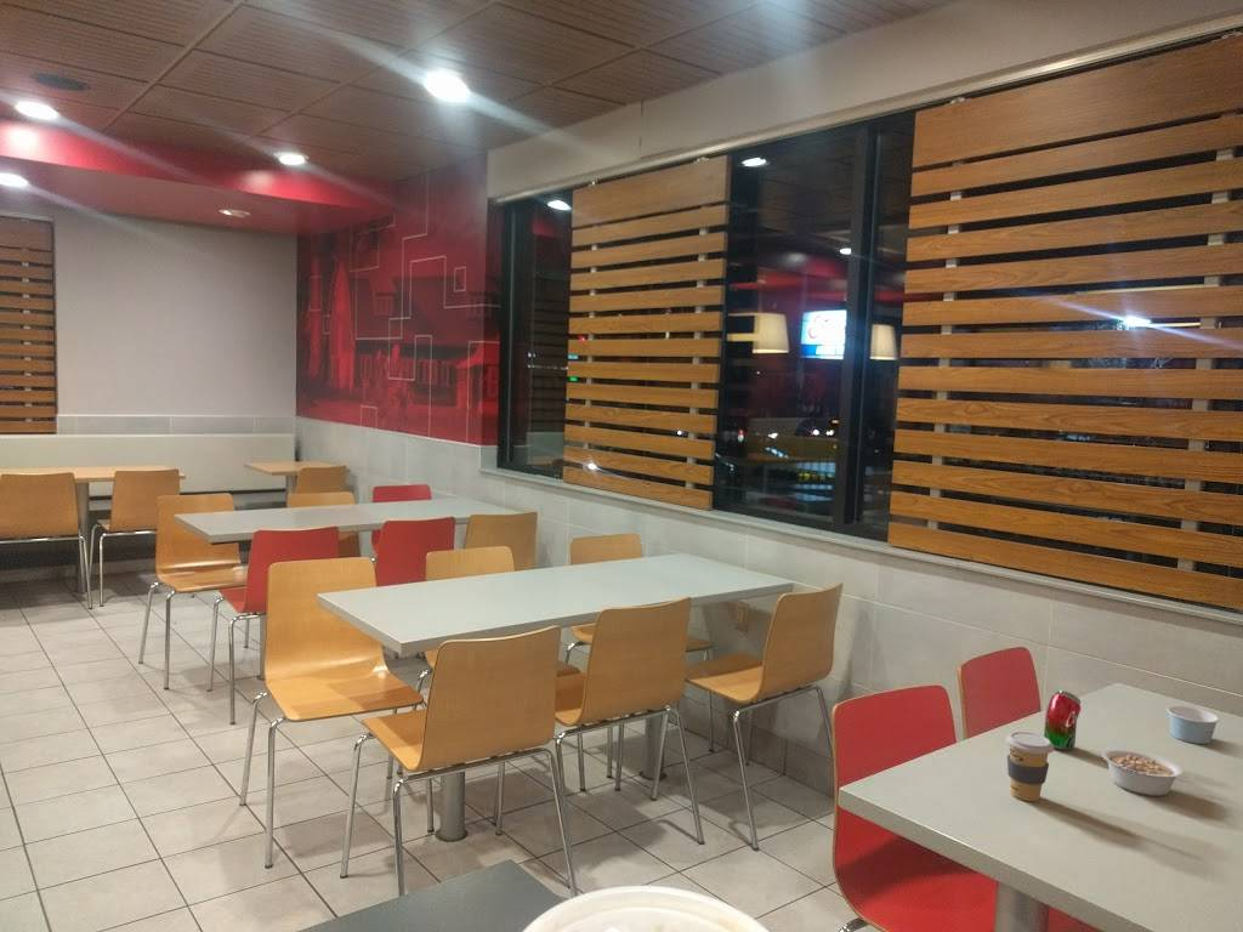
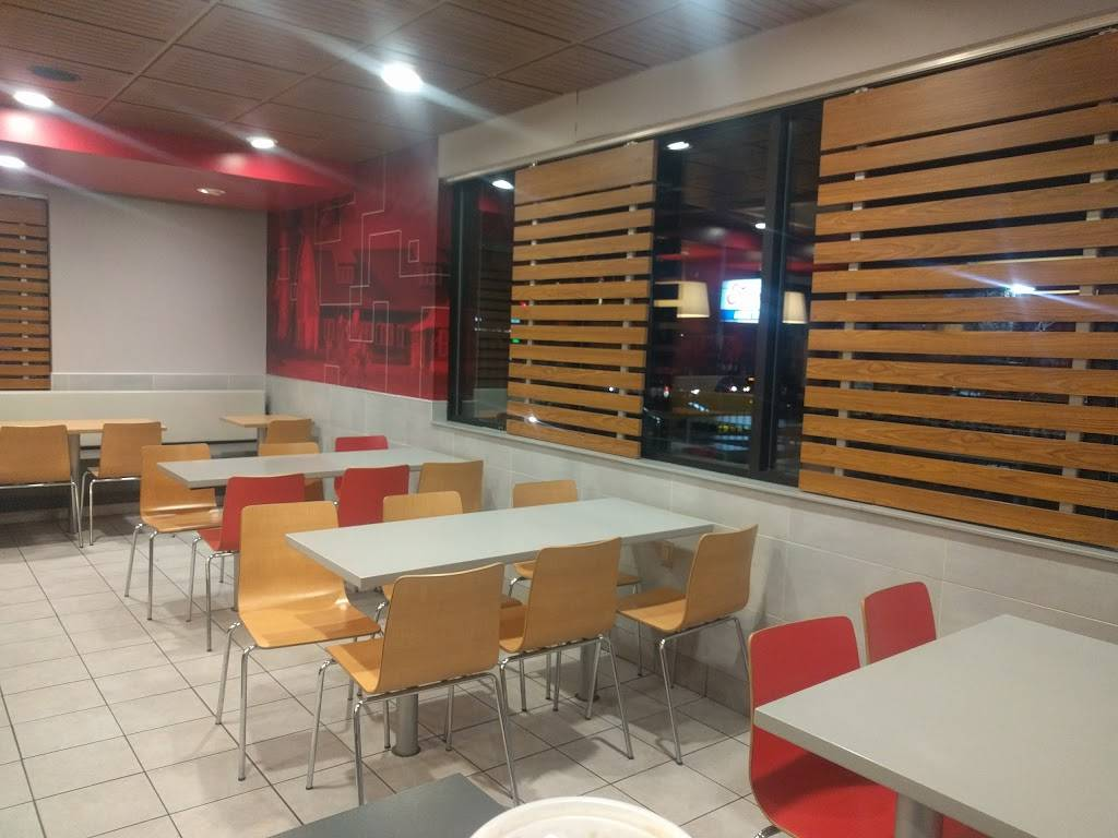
- paper cup (1191, 724)
- soda can (1062, 717)
- legume (1143, 772)
- coffee cup (1027, 767)
